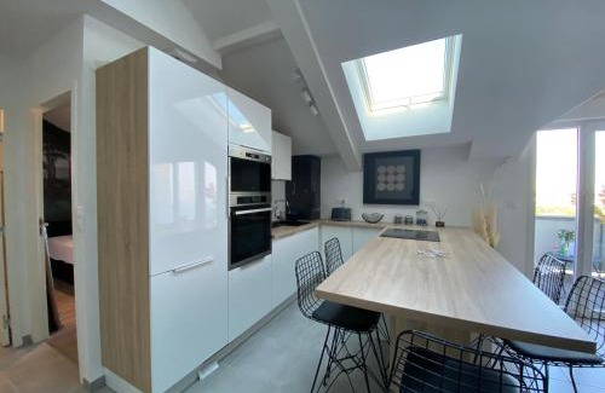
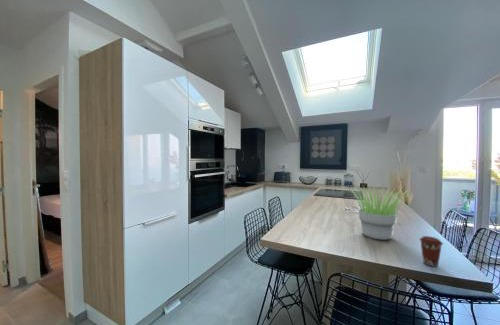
+ coffee cup (430, 251)
+ potted plant (377, 212)
